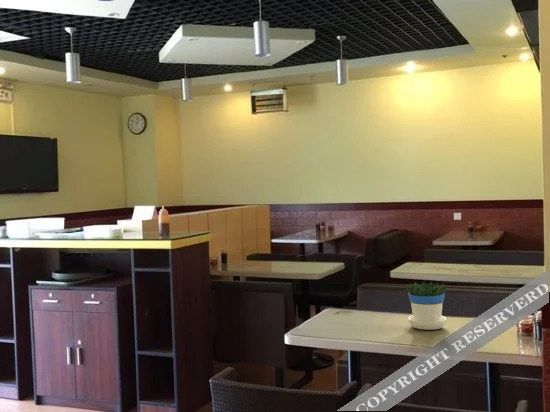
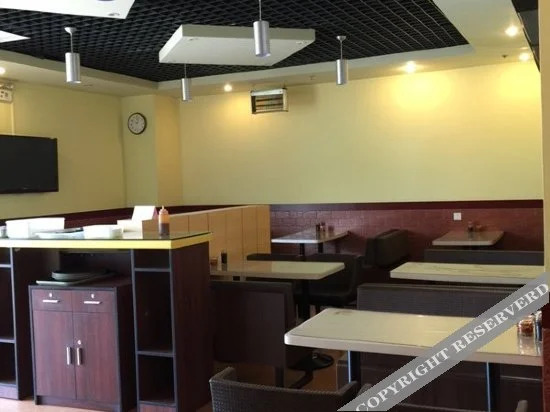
- flowerpot (426, 306)
